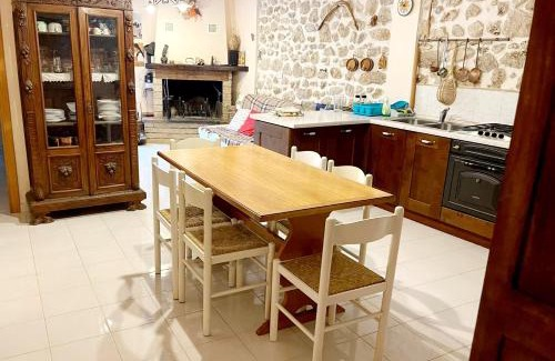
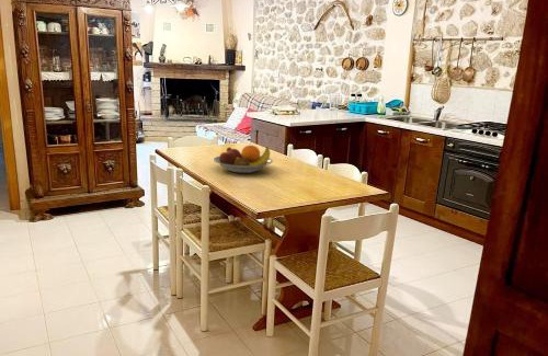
+ fruit bowl (242, 157)
